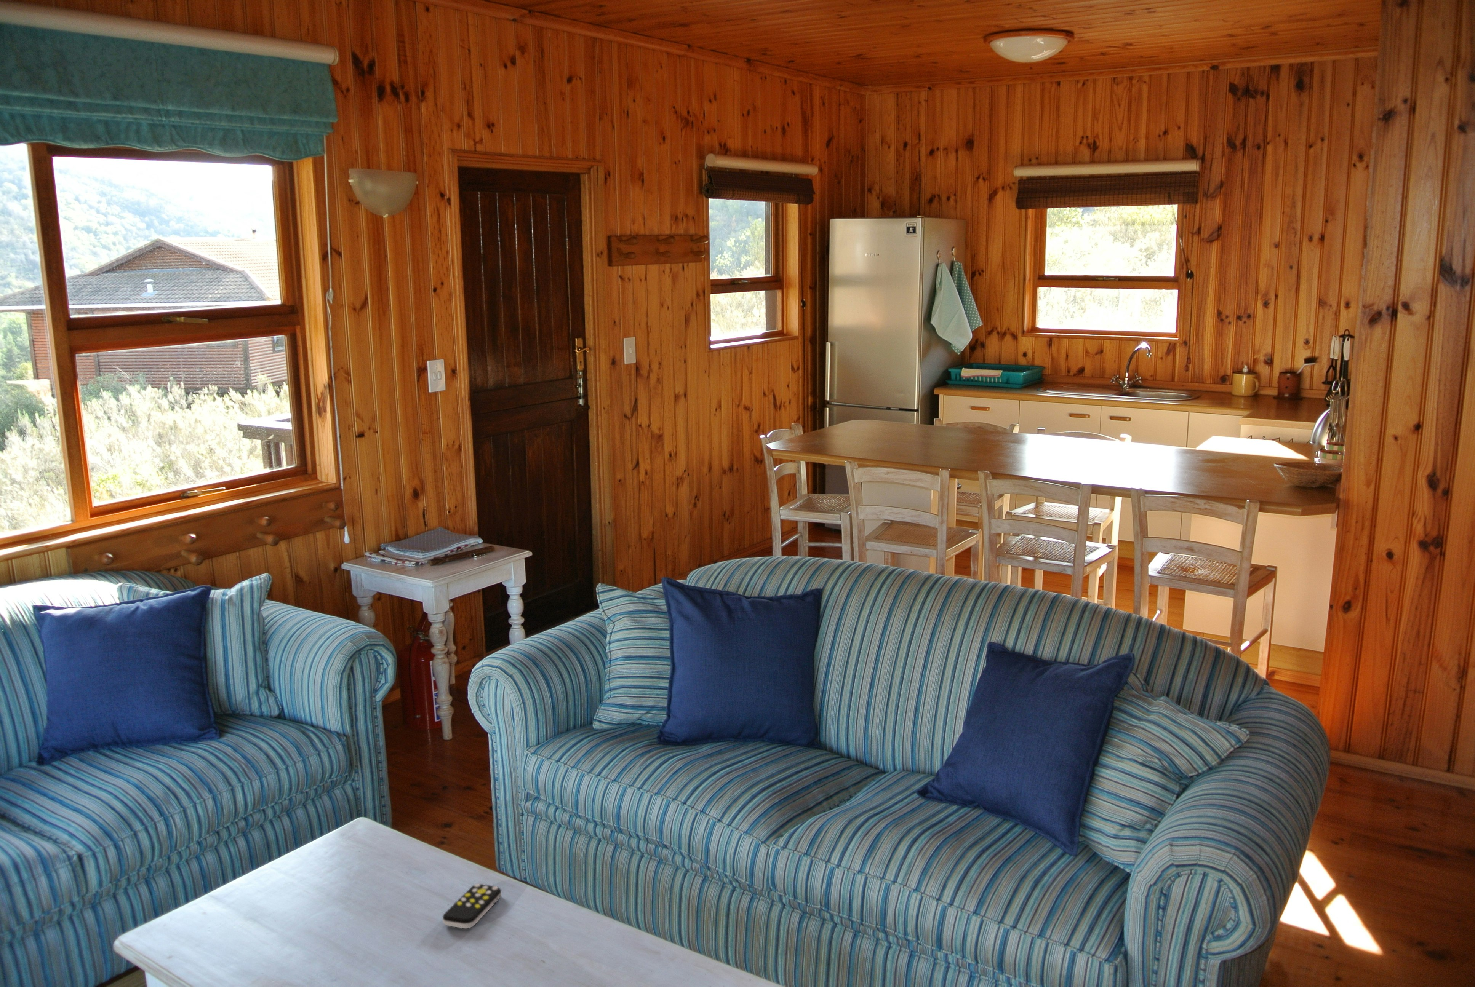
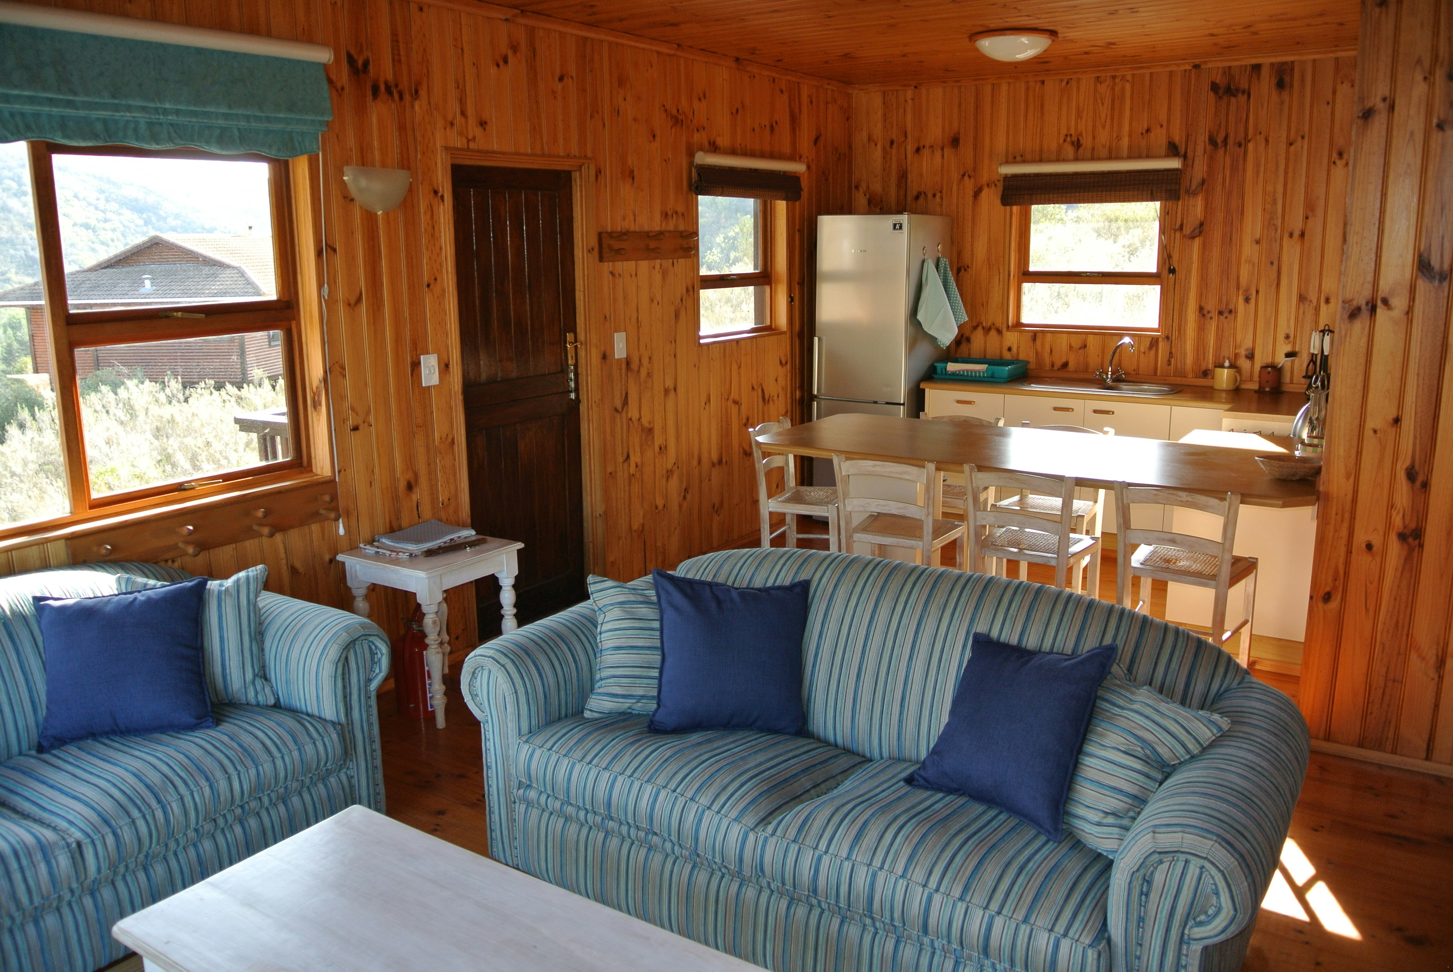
- remote control (473, 905)
